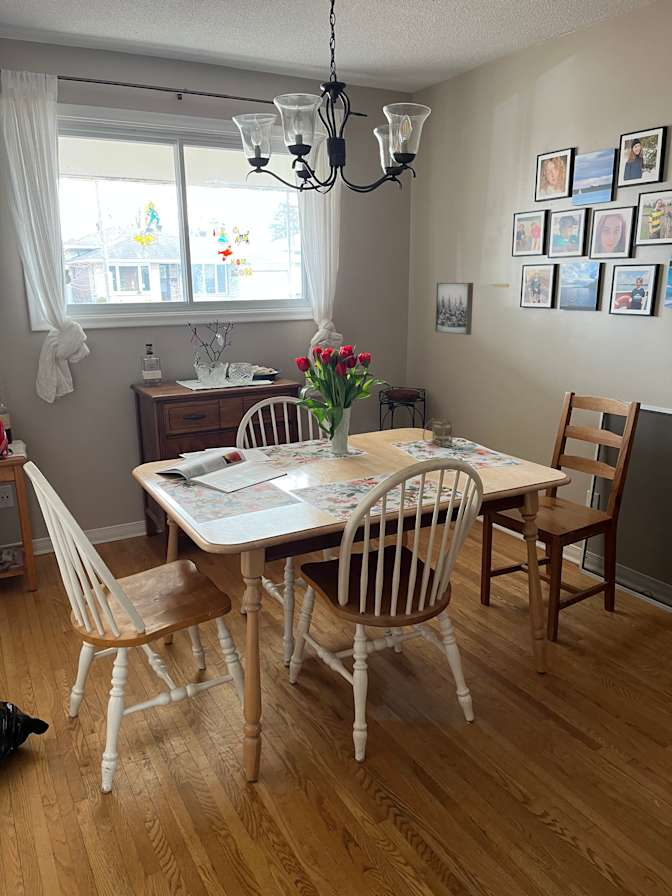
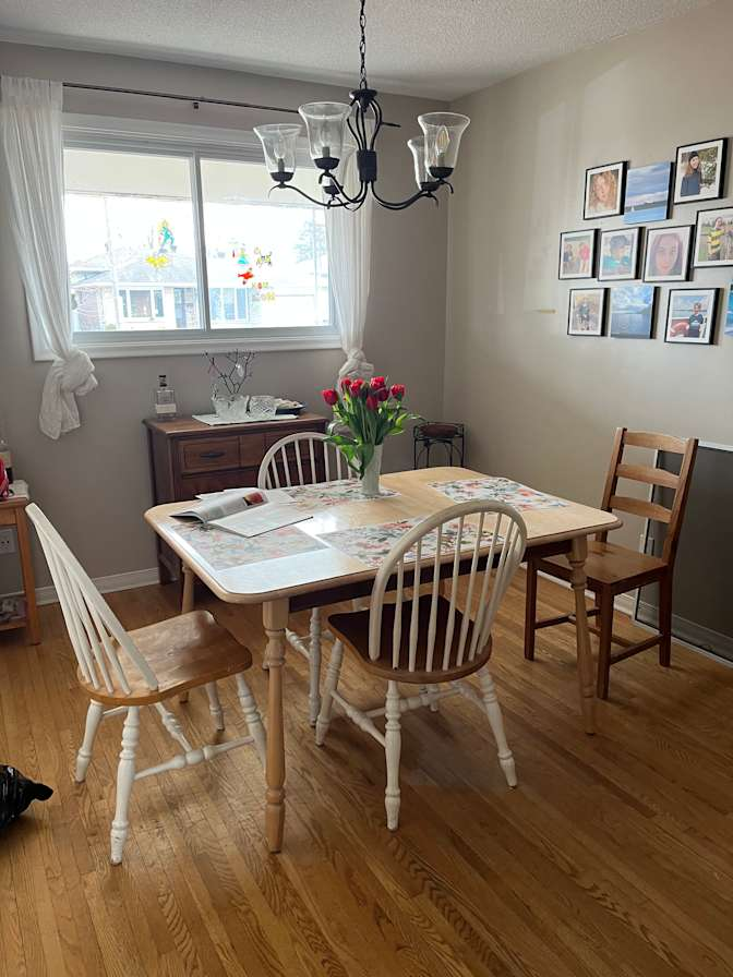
- wall art (453, 308)
- mug (438, 431)
